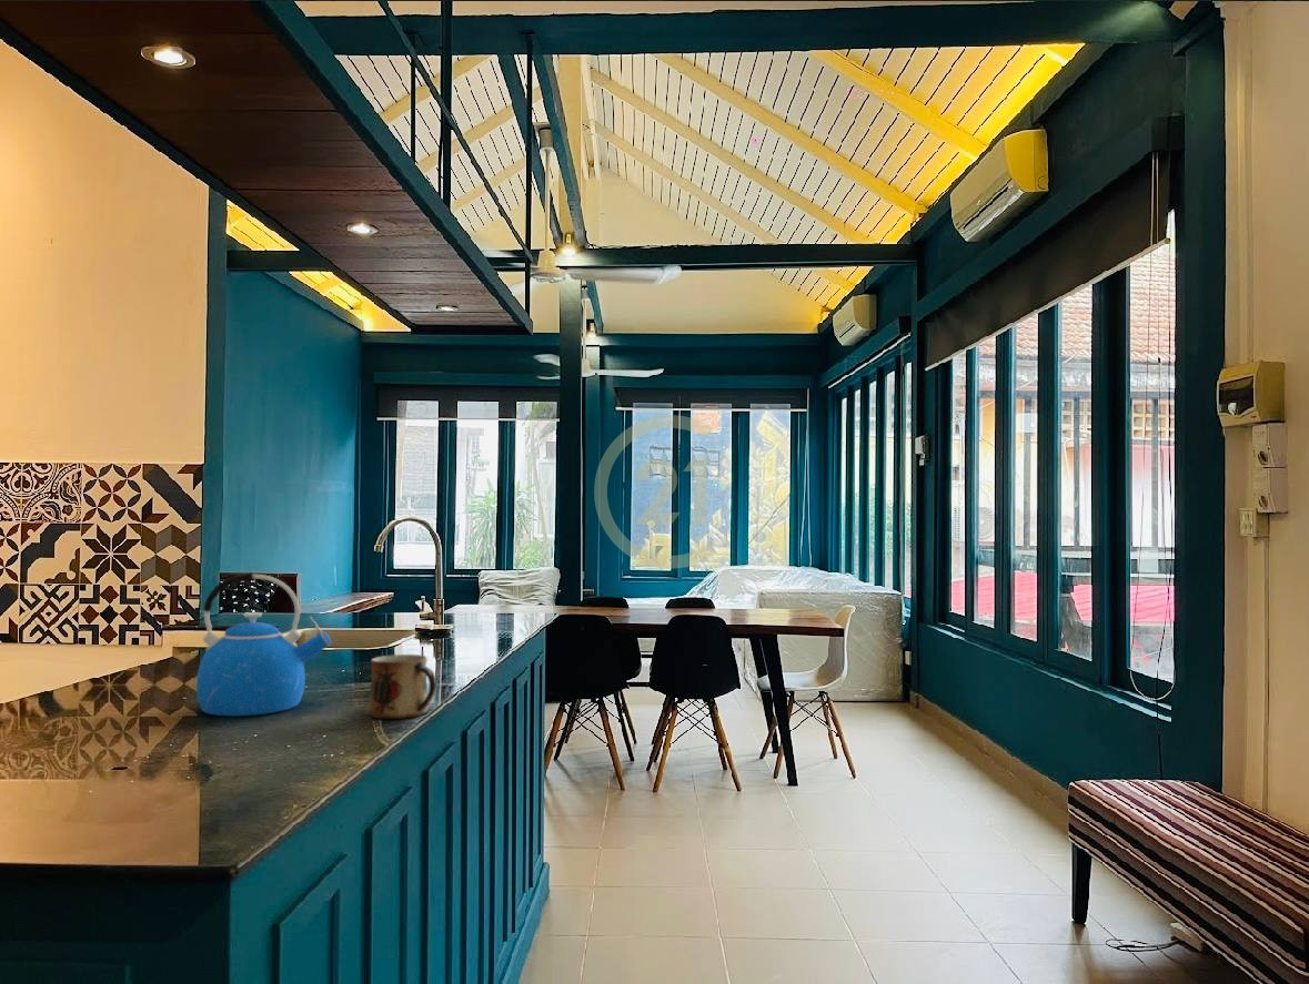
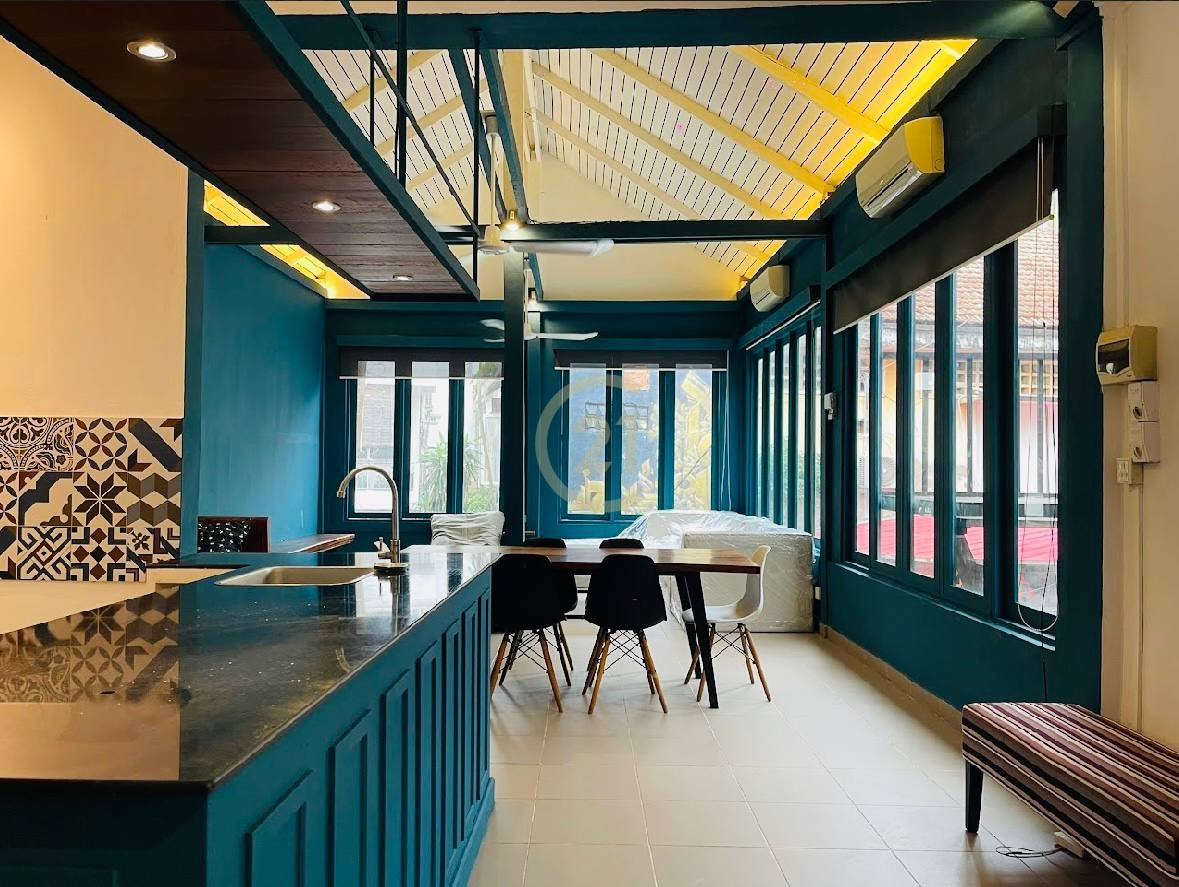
- mug (402, 684)
- kettle (265, 639)
